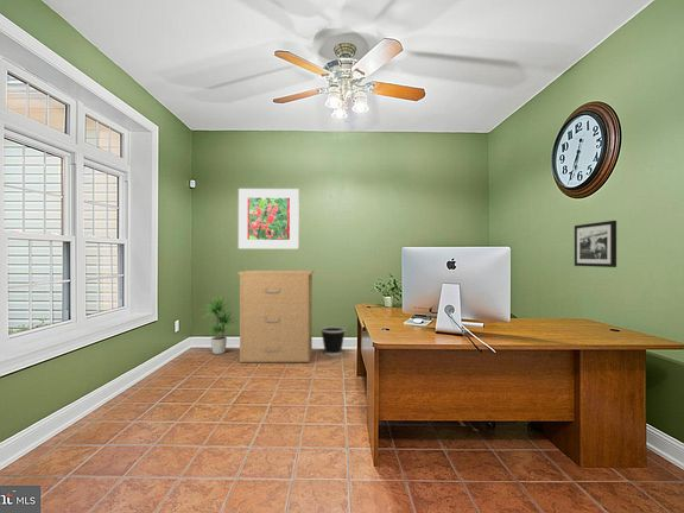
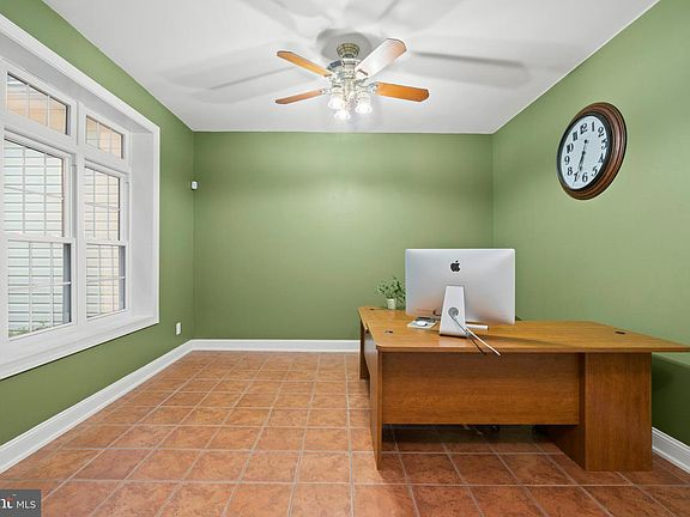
- filing cabinet (278, 314)
- picture frame (594, 245)
- wastebasket (332, 341)
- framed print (268, 218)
- potted plant (220, 324)
